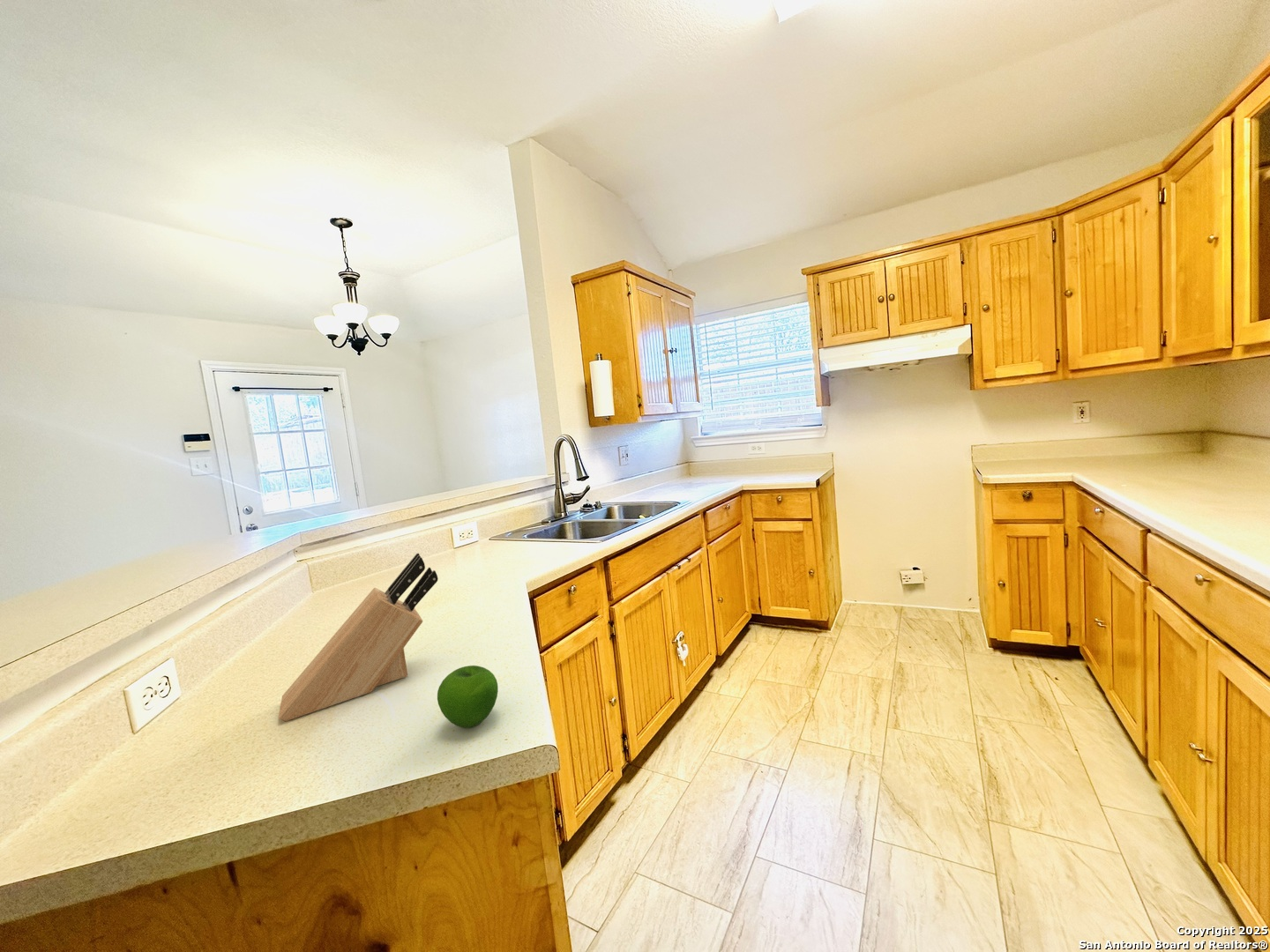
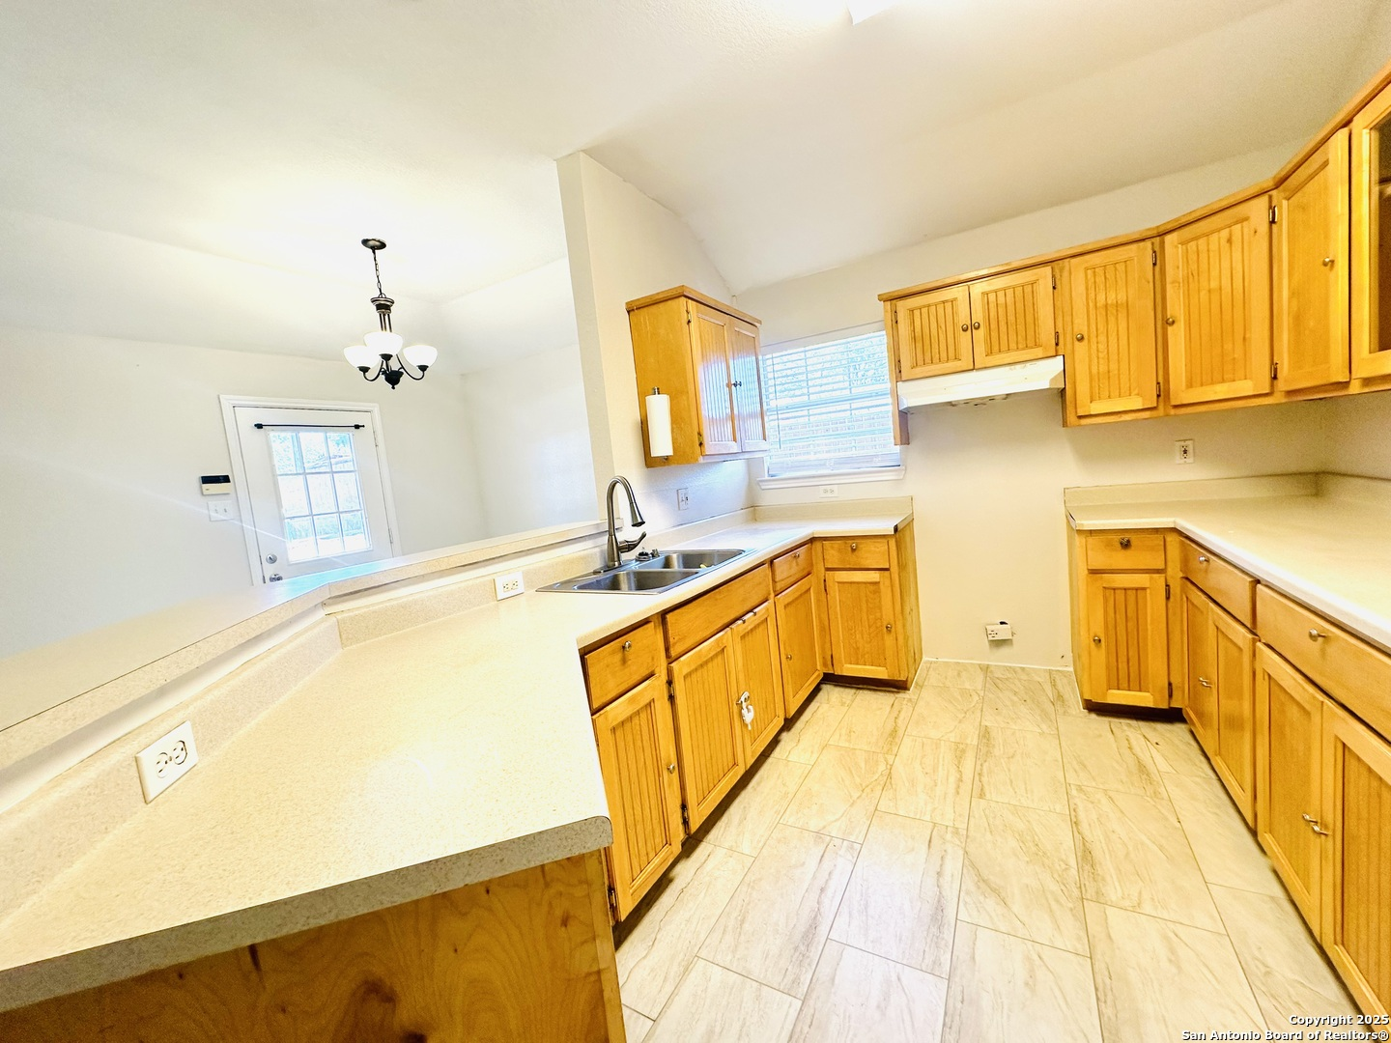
- knife block (362, 625)
- apple (468, 695)
